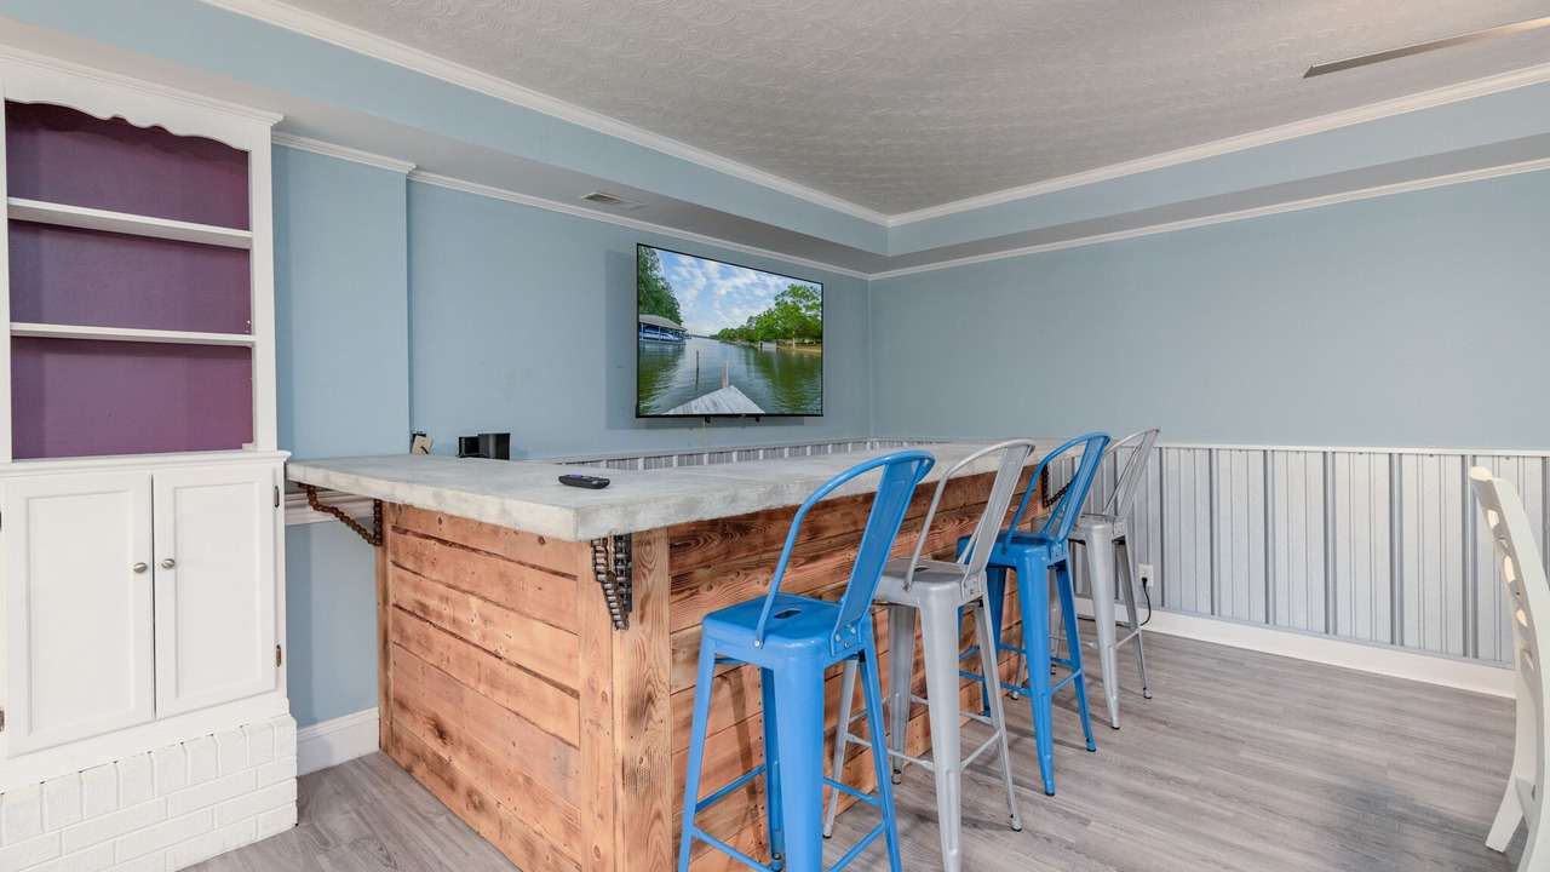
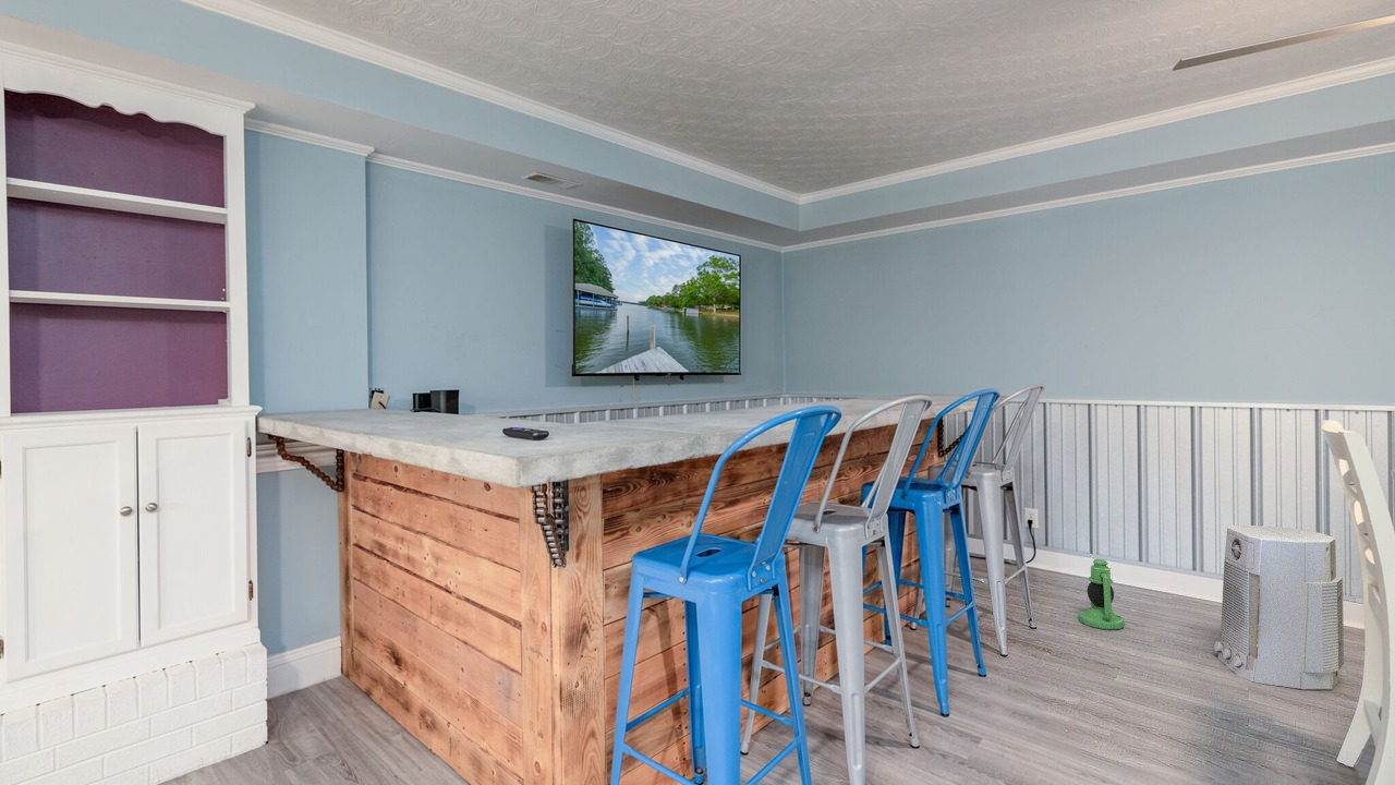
+ lantern (1101, 591)
+ air purifier (1279, 602)
